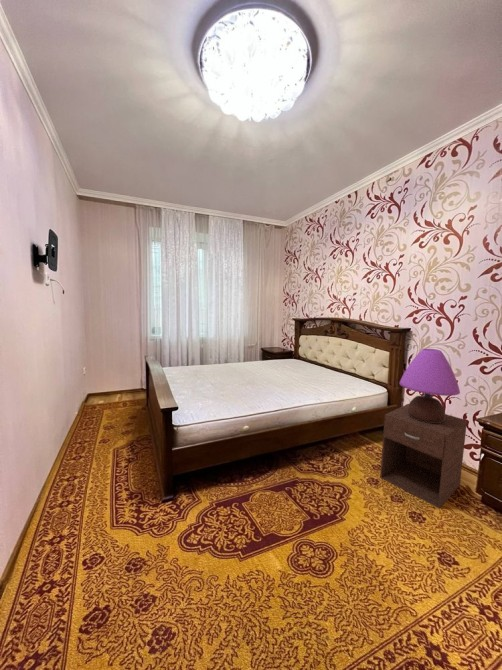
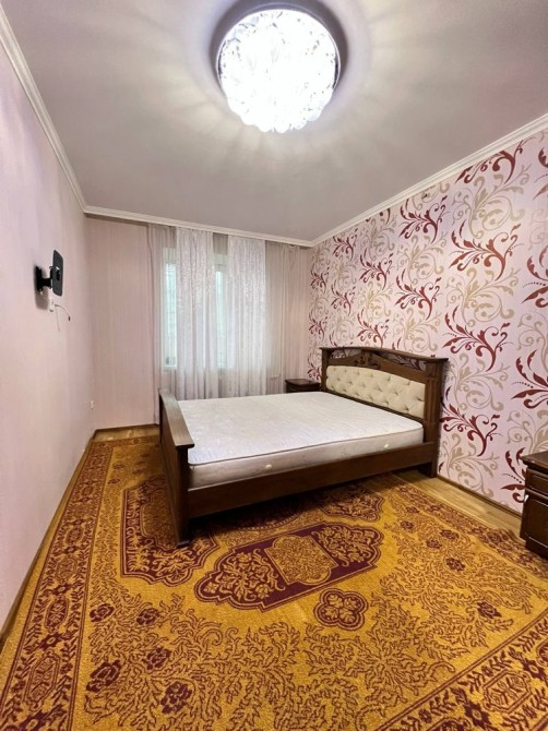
- nightstand (421, 450)
- table lamp (428, 383)
